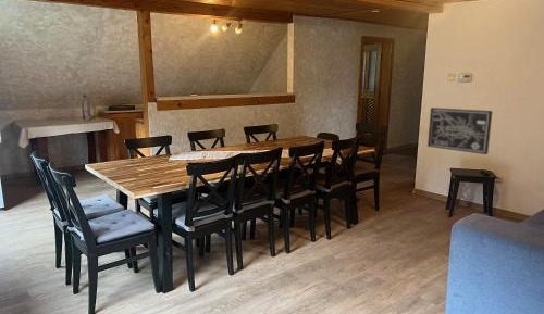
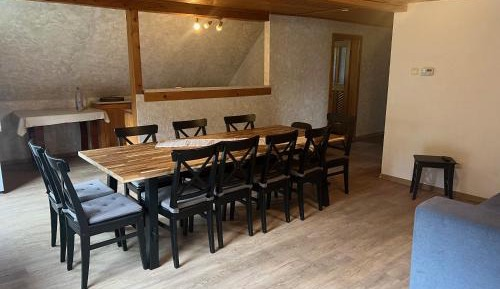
- wall art (457, 129)
